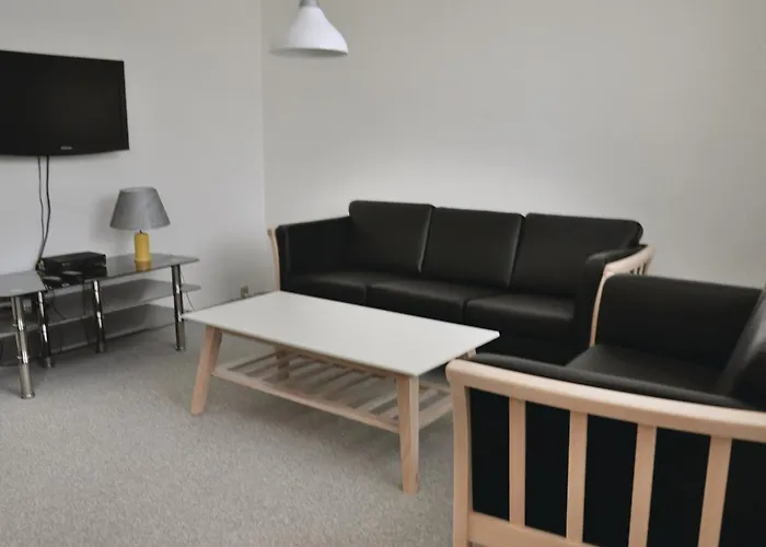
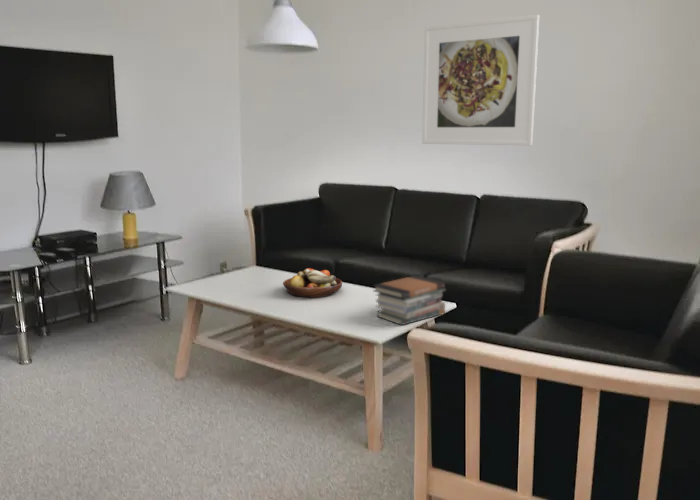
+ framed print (476, 84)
+ book stack (409, 299)
+ fruit bowl (313, 279)
